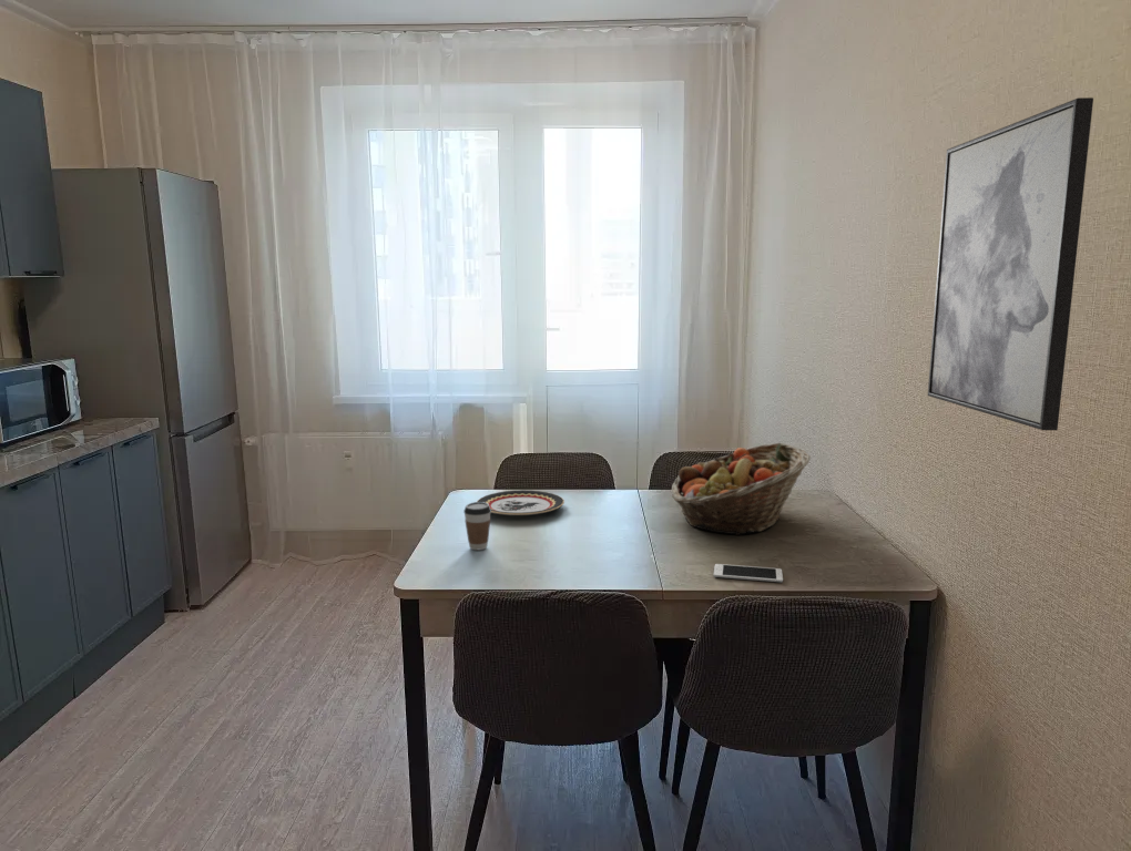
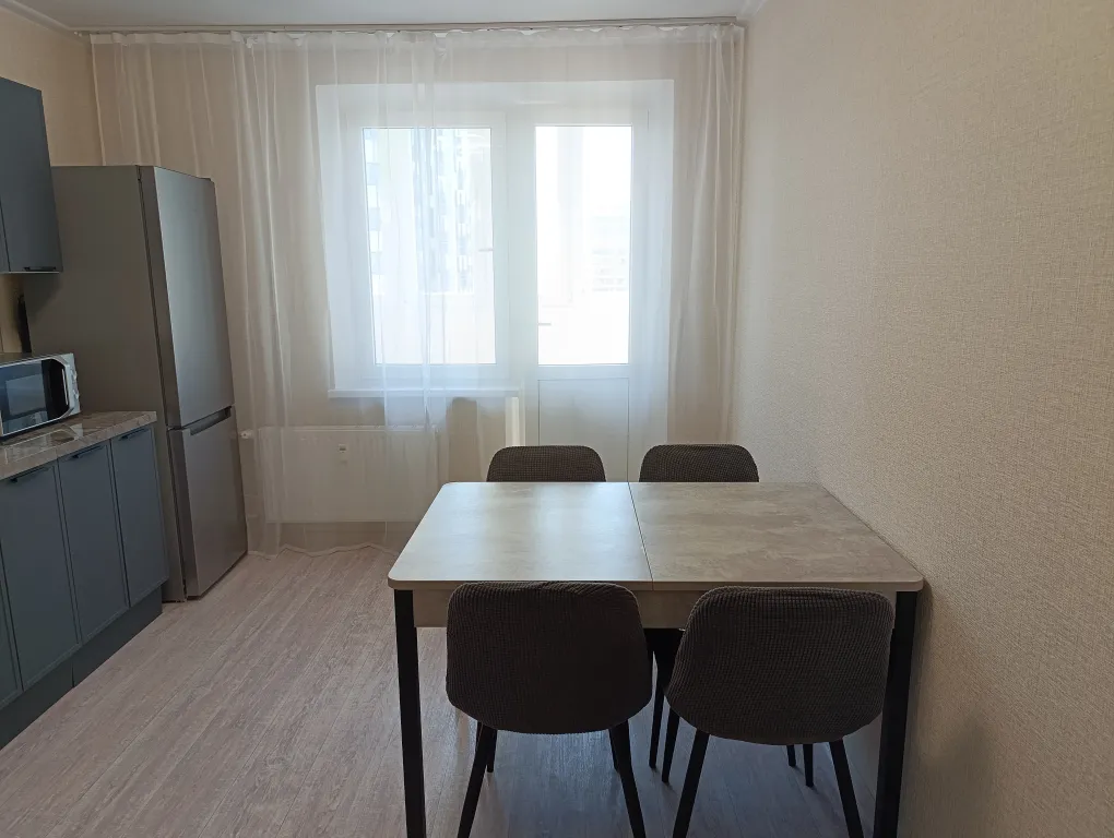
- plate (520, 504)
- cell phone (747, 573)
- coffee cup (477, 526)
- wall art (996, 273)
- fruit basket (737, 483)
